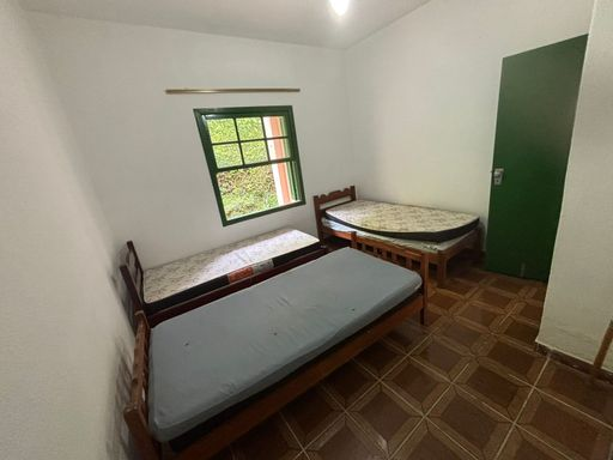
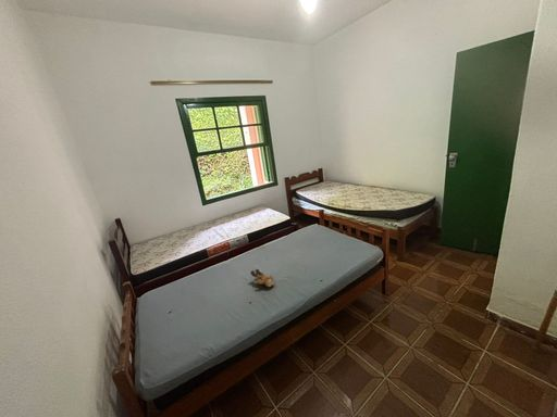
+ teddy bear (260, 271)
